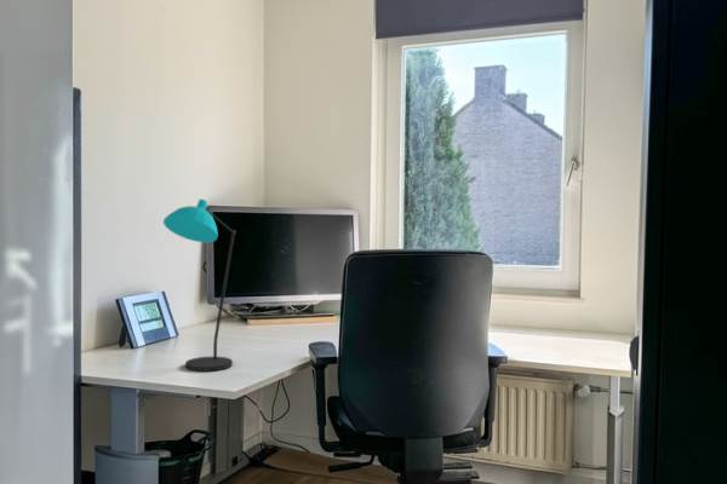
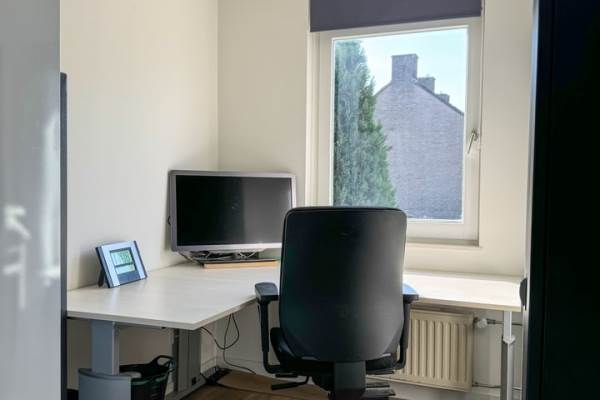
- desk lamp (223, 283)
